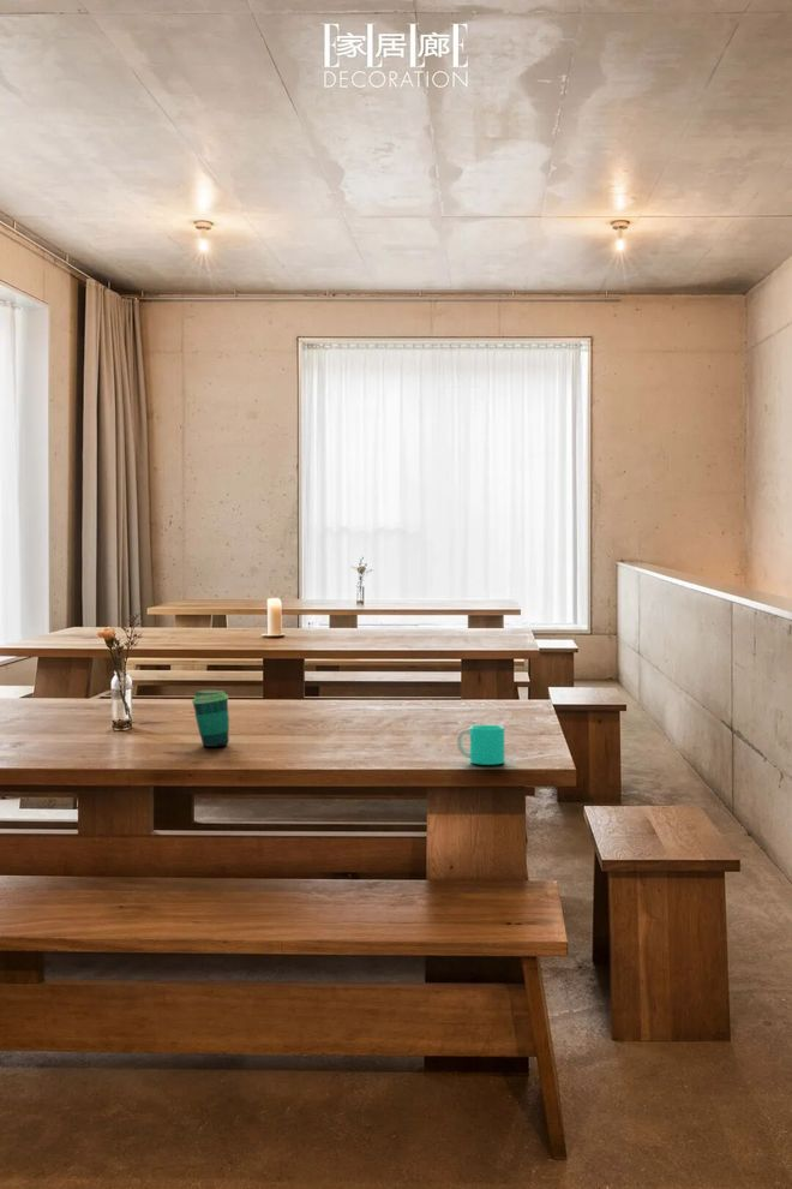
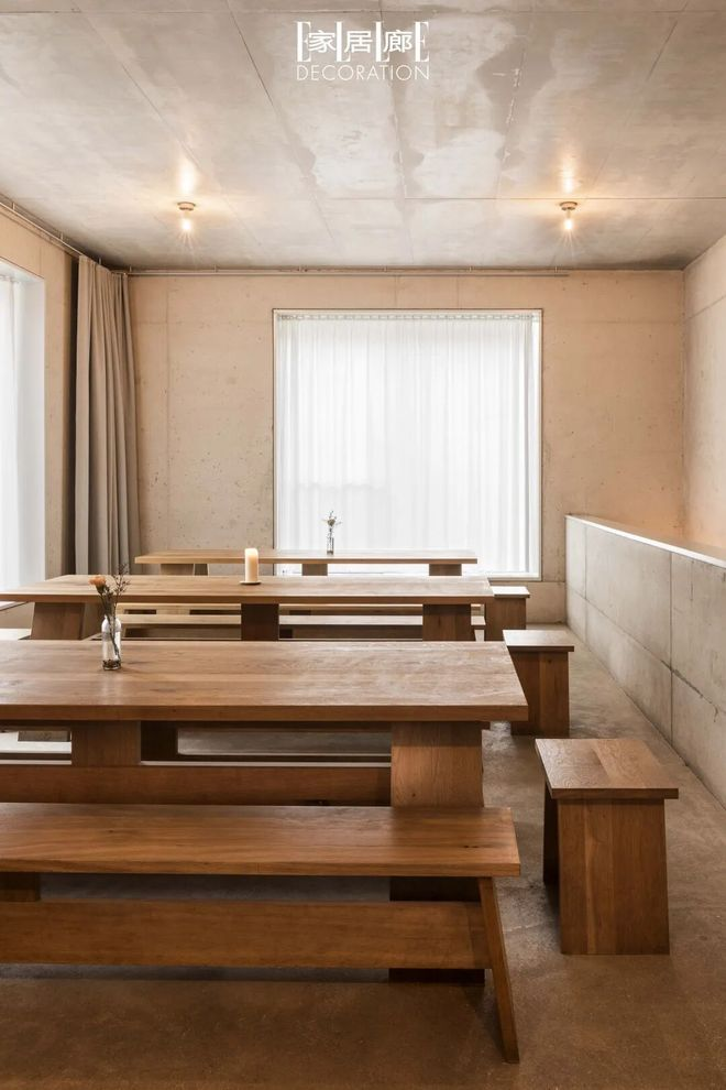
- cup (480, 743)
- cup (210, 718)
